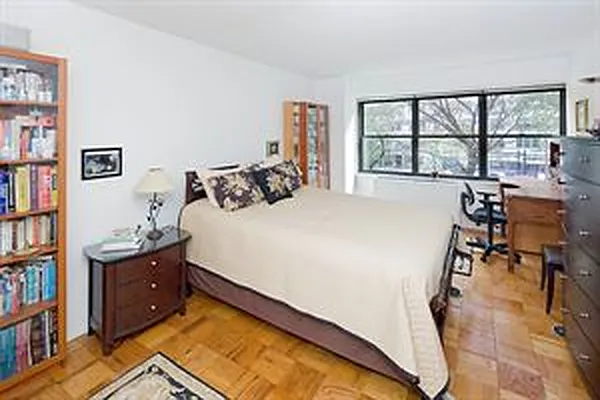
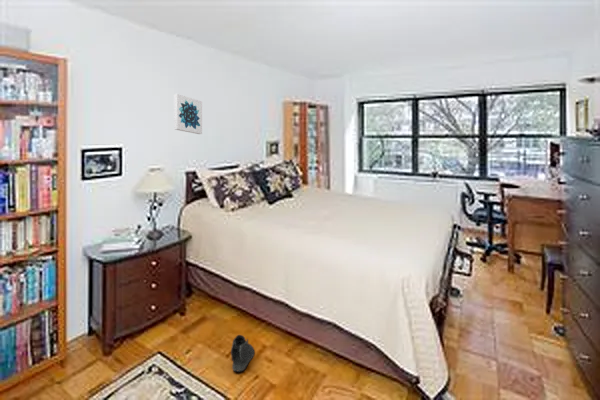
+ wall art (188, 114)
+ sneaker (243, 348)
